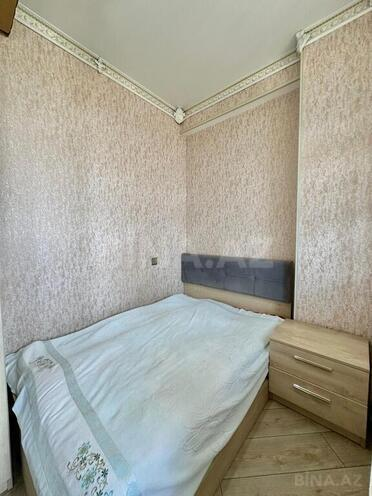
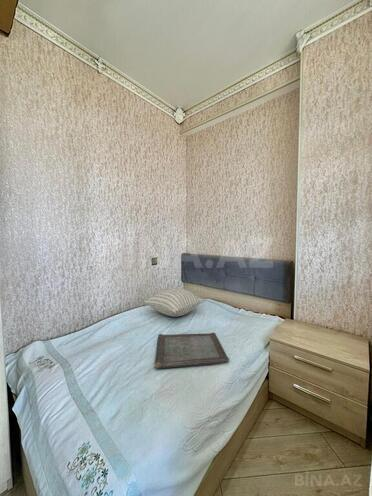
+ serving tray (189, 347)
+ pillow (174, 301)
